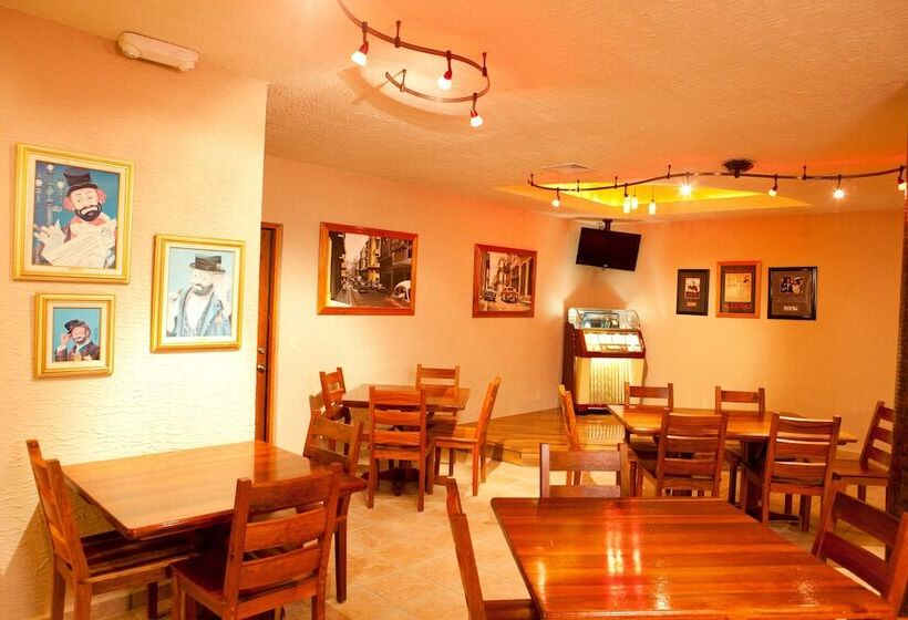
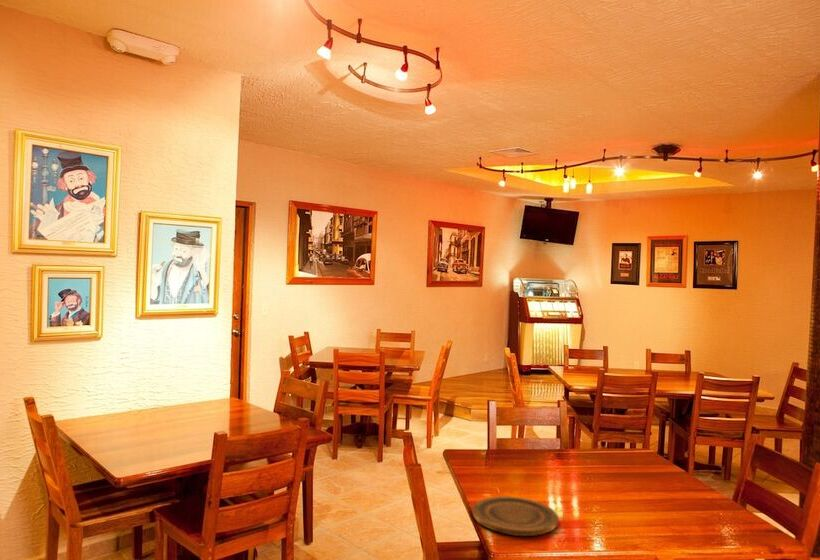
+ plate (514, 514)
